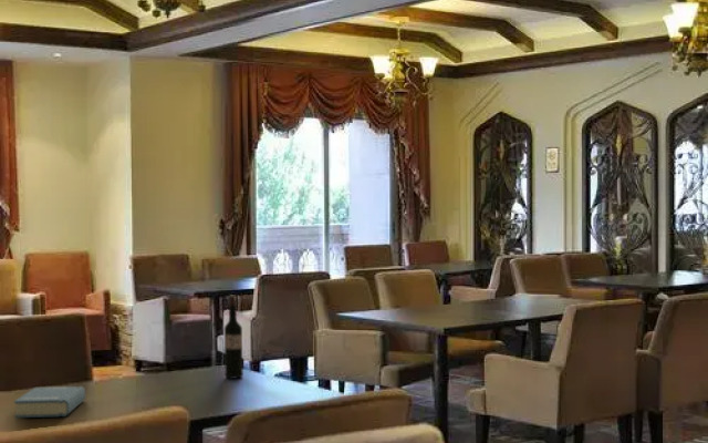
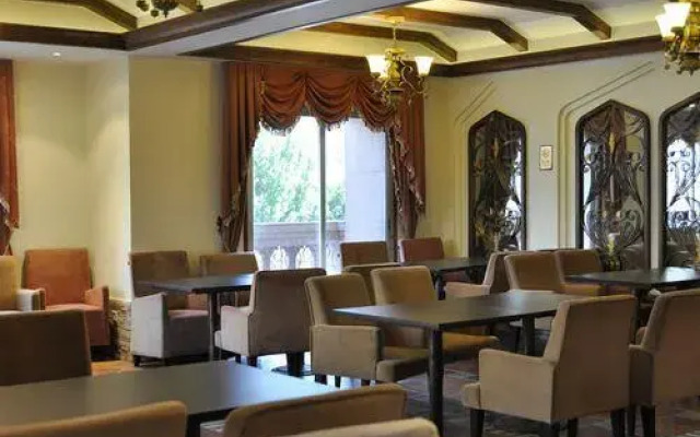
- book (51, 401)
- wine bottle (232, 336)
